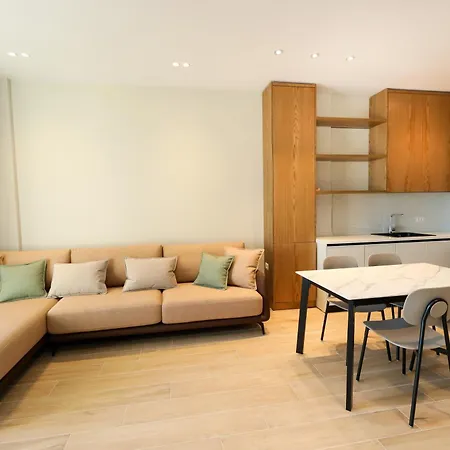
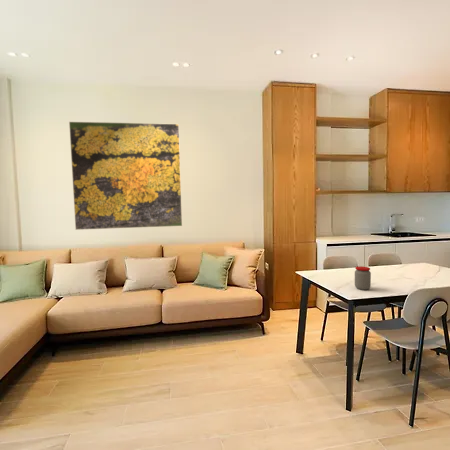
+ jar (362, 277)
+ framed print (128, 176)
